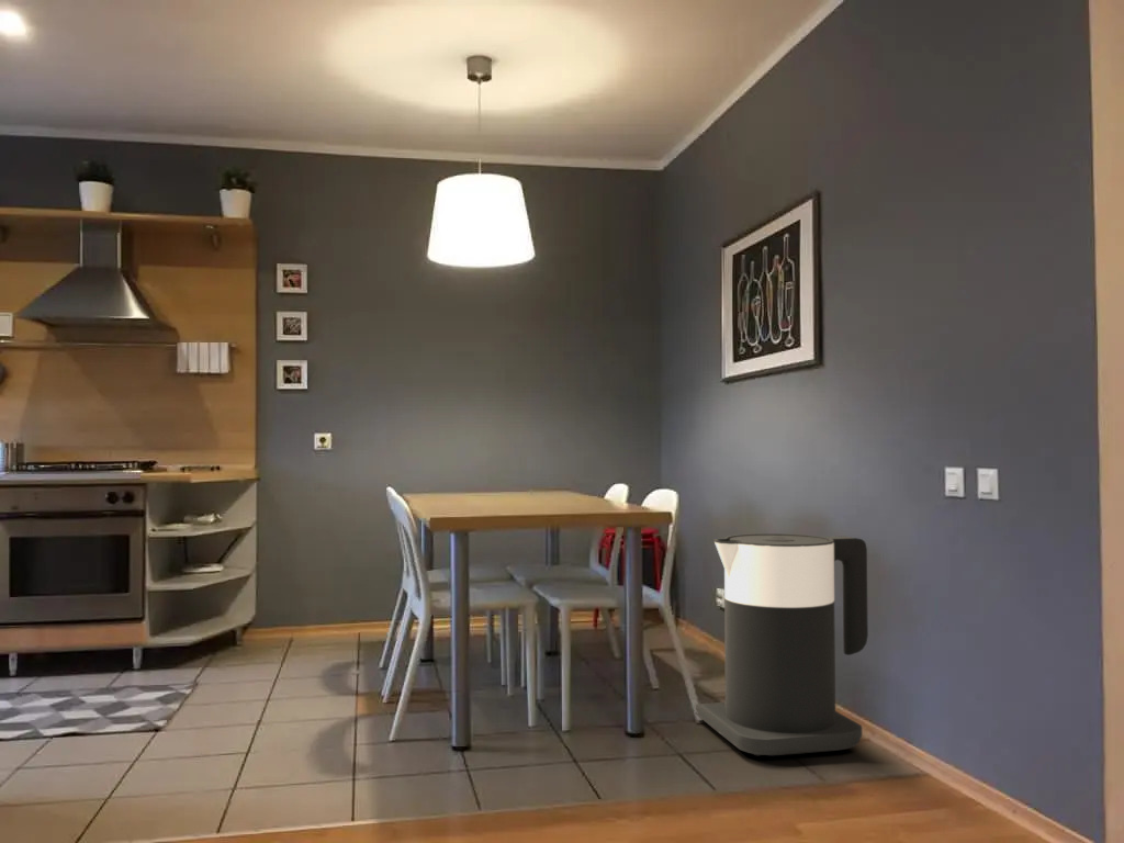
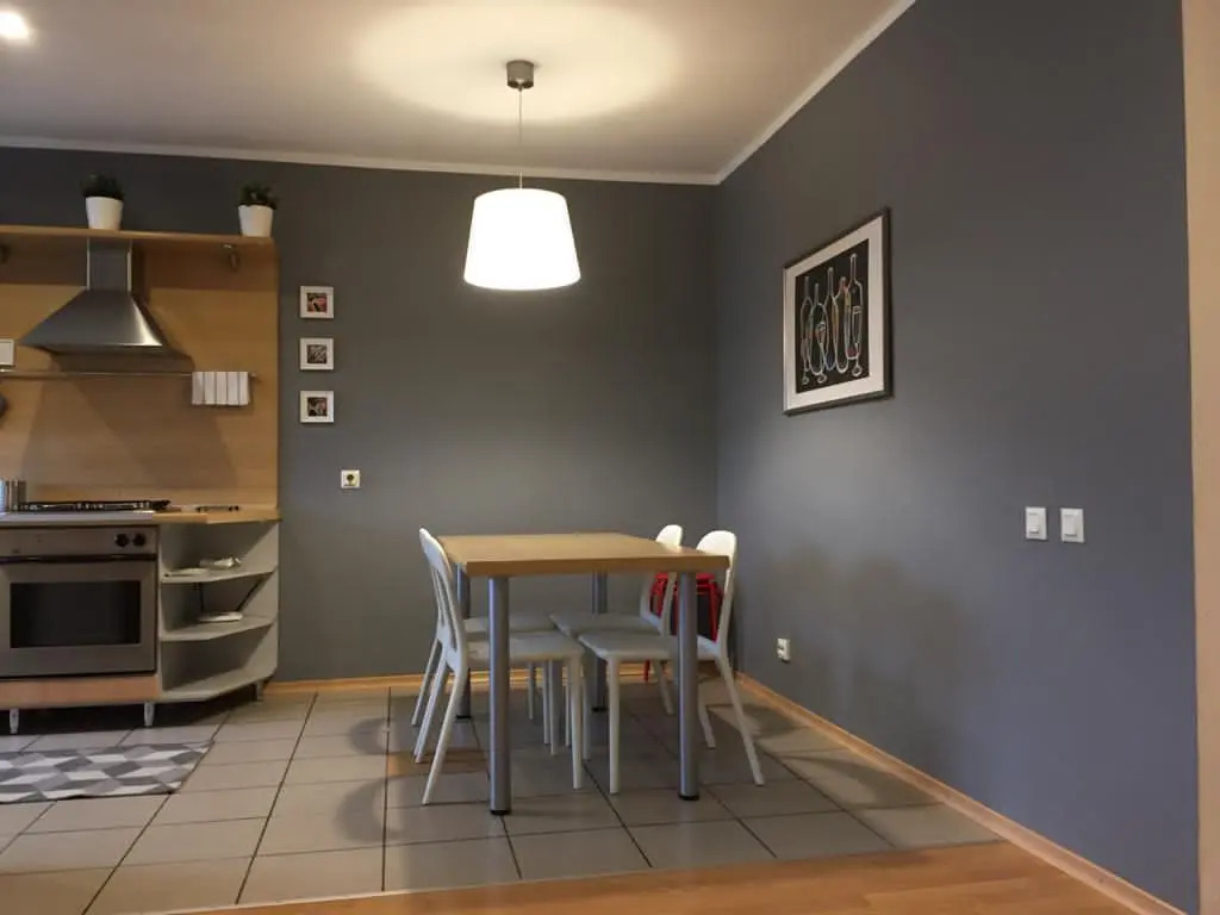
- trash can (787, 634)
